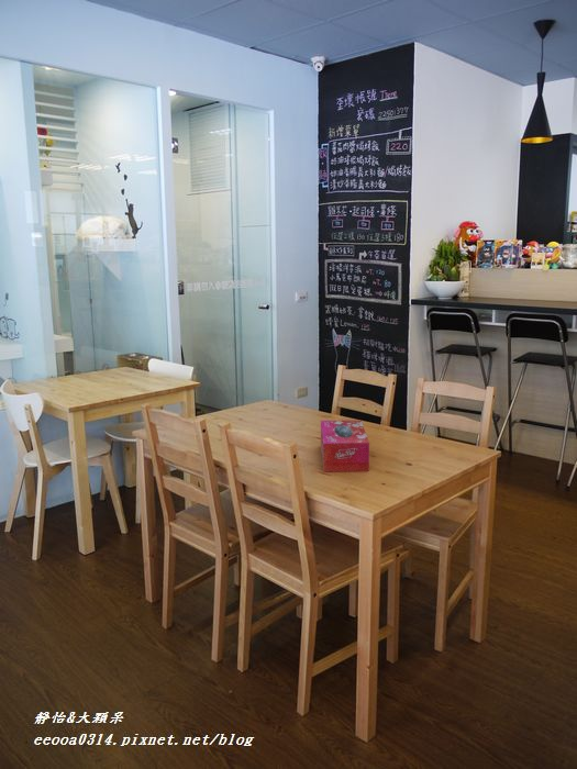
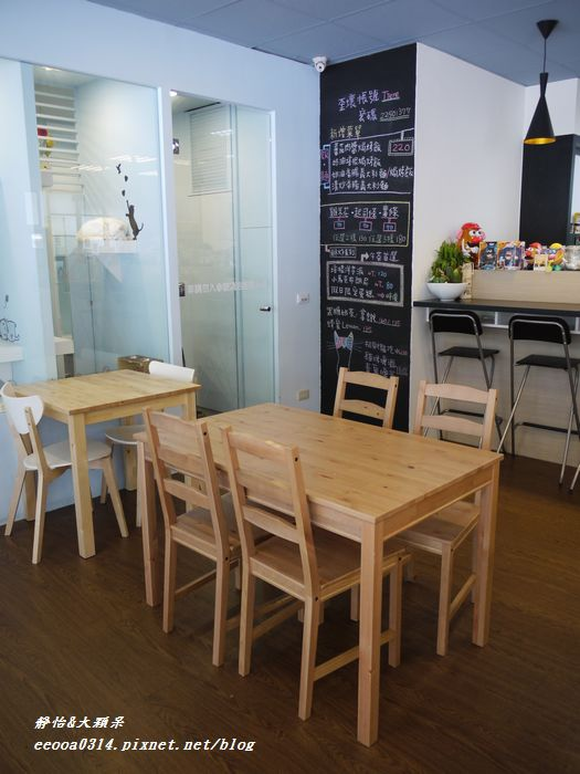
- tissue box (343, 444)
